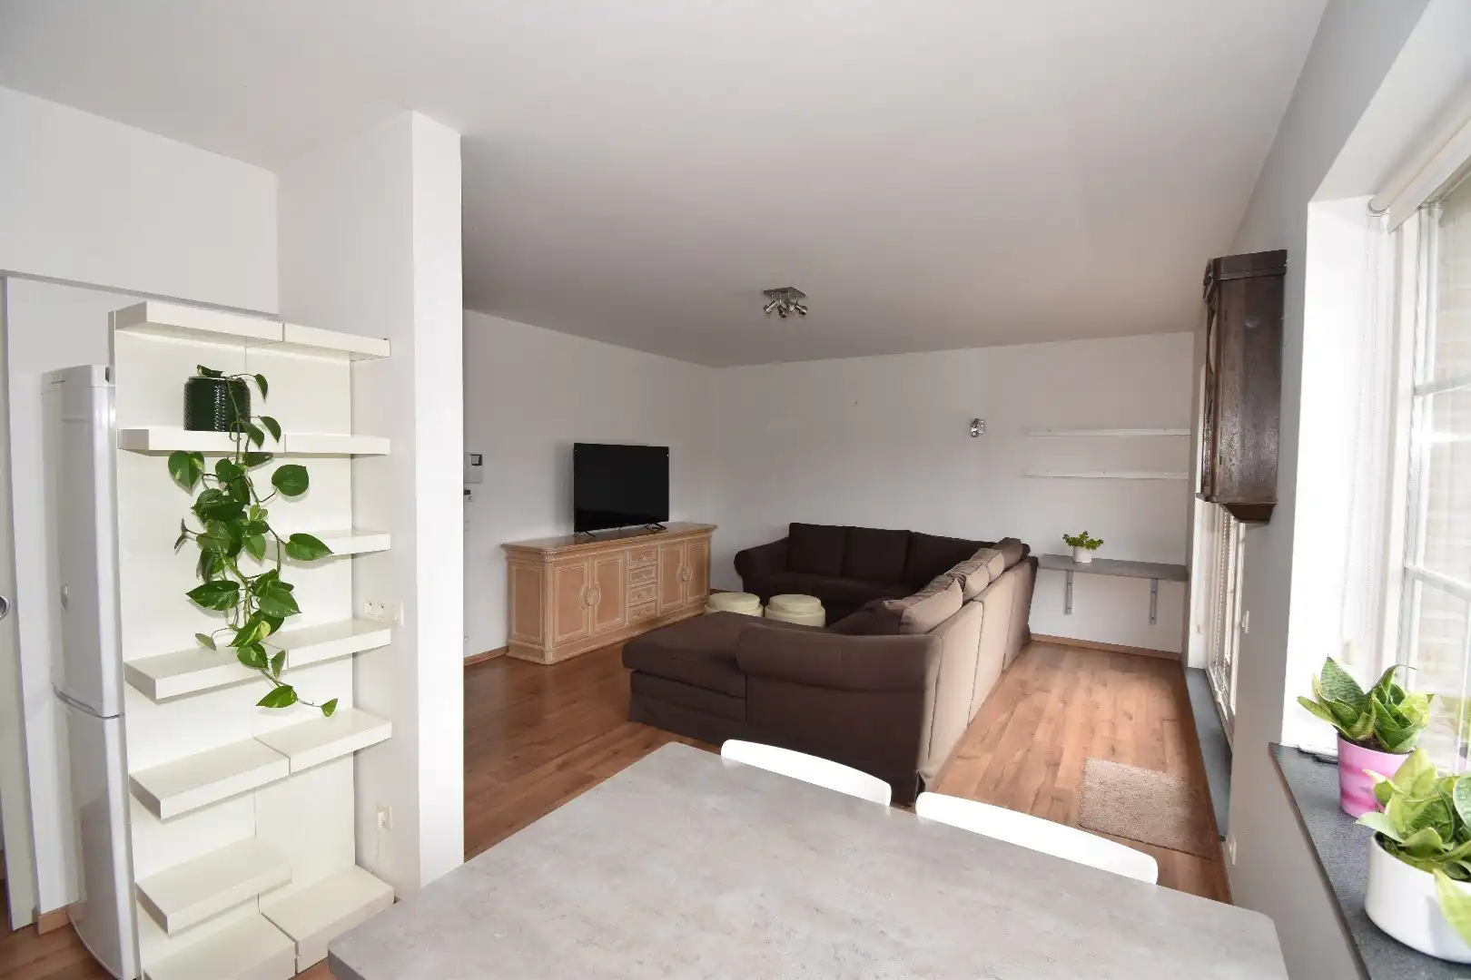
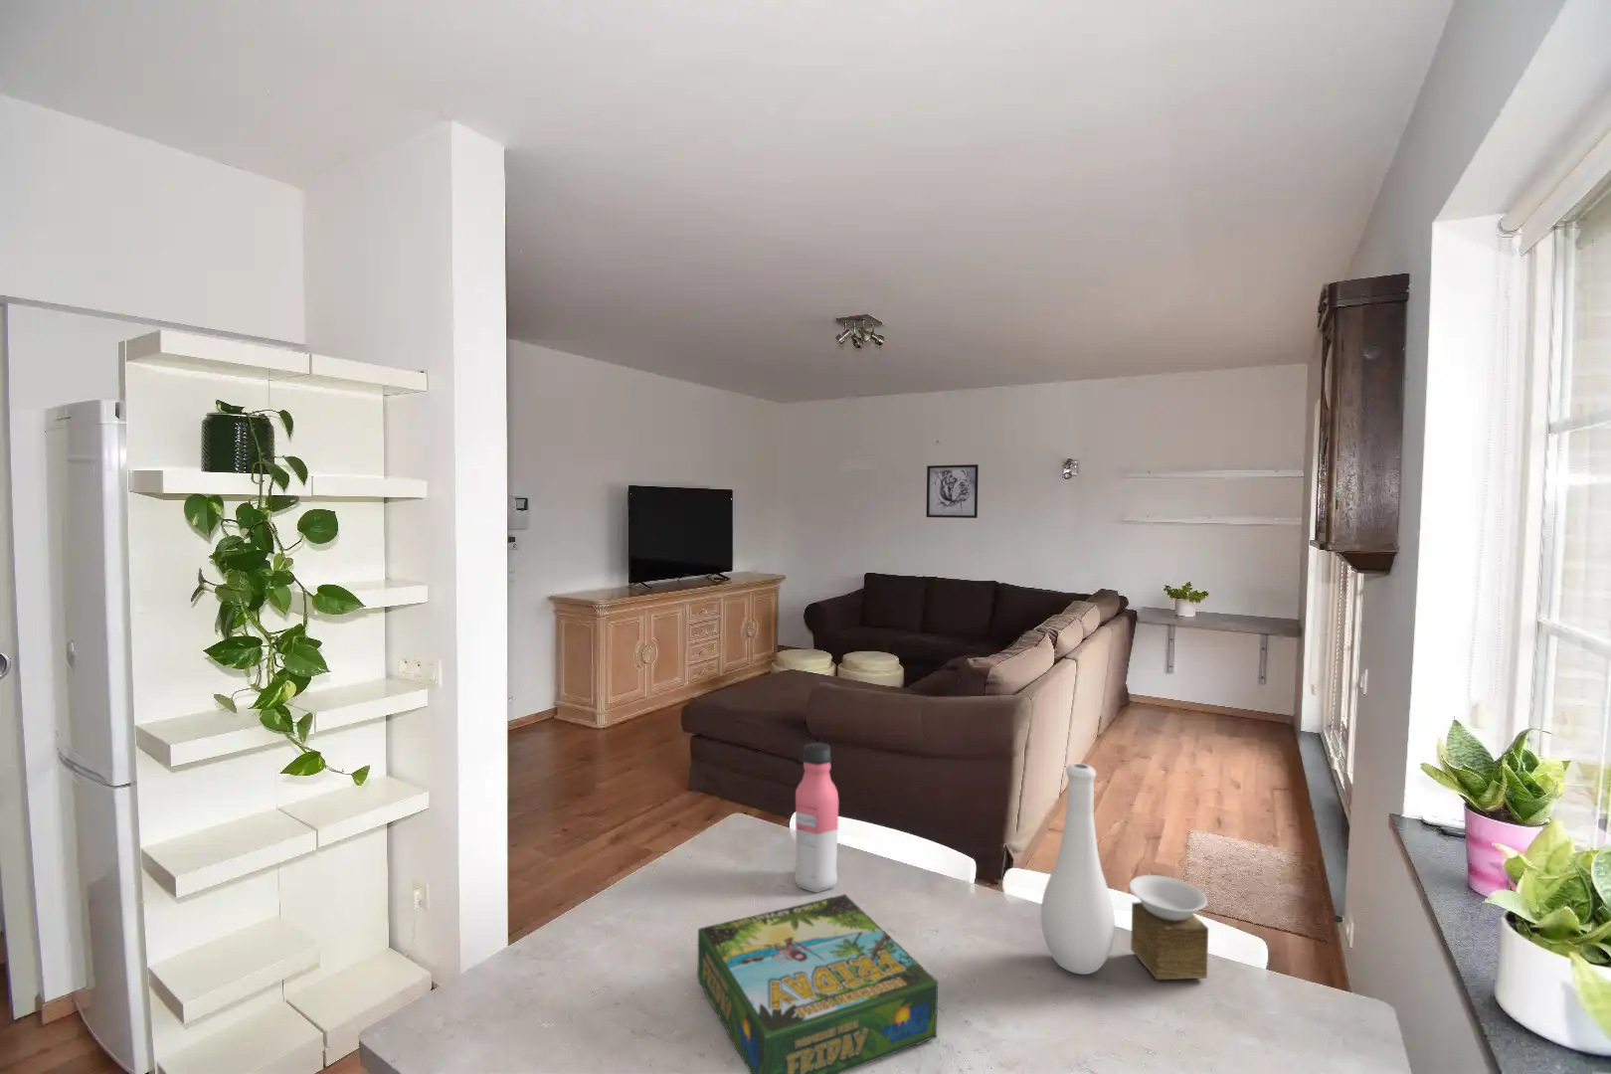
+ wall art (952, 491)
+ water bottle (816, 814)
+ board game (810, 981)
+ vase (1132, 879)
